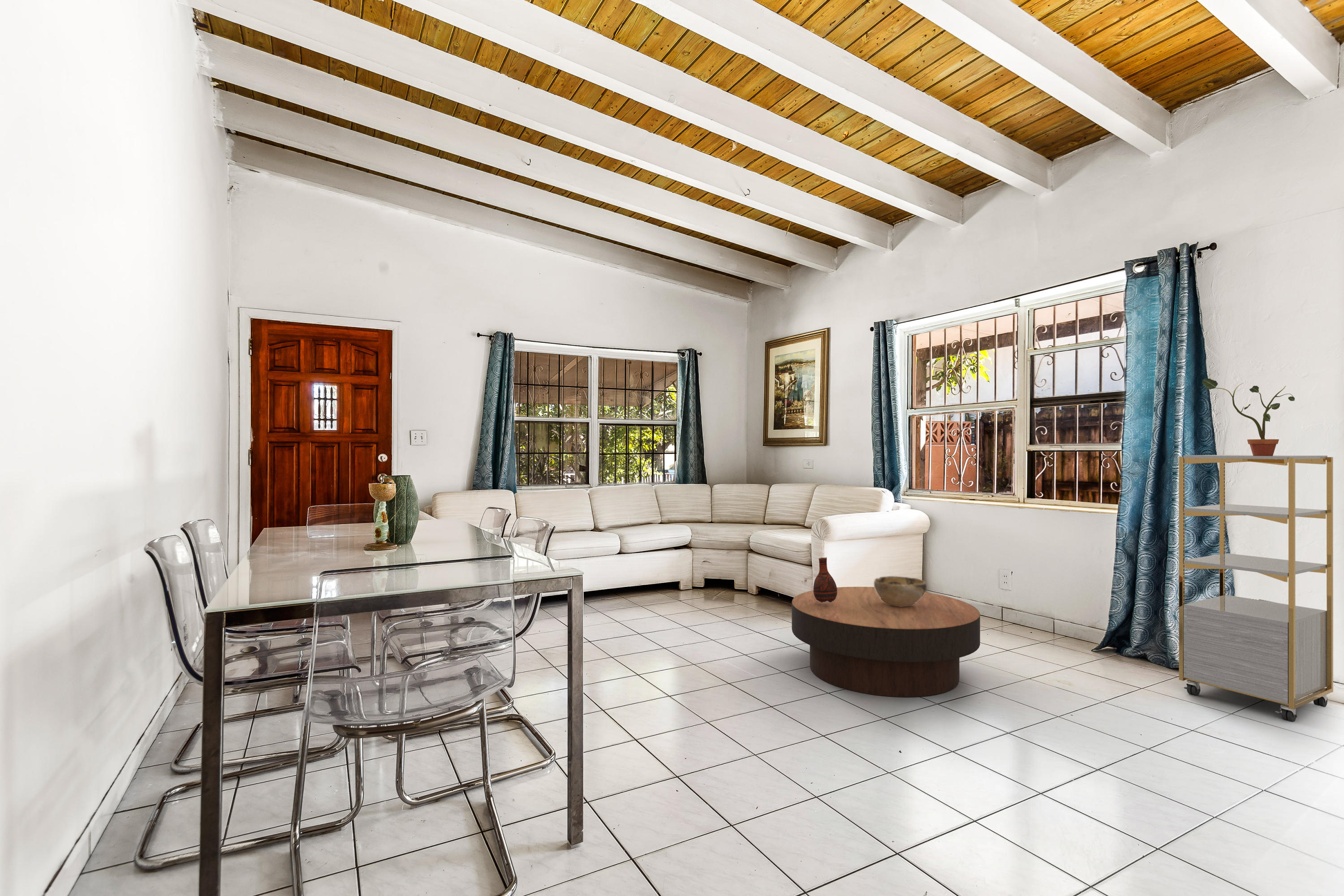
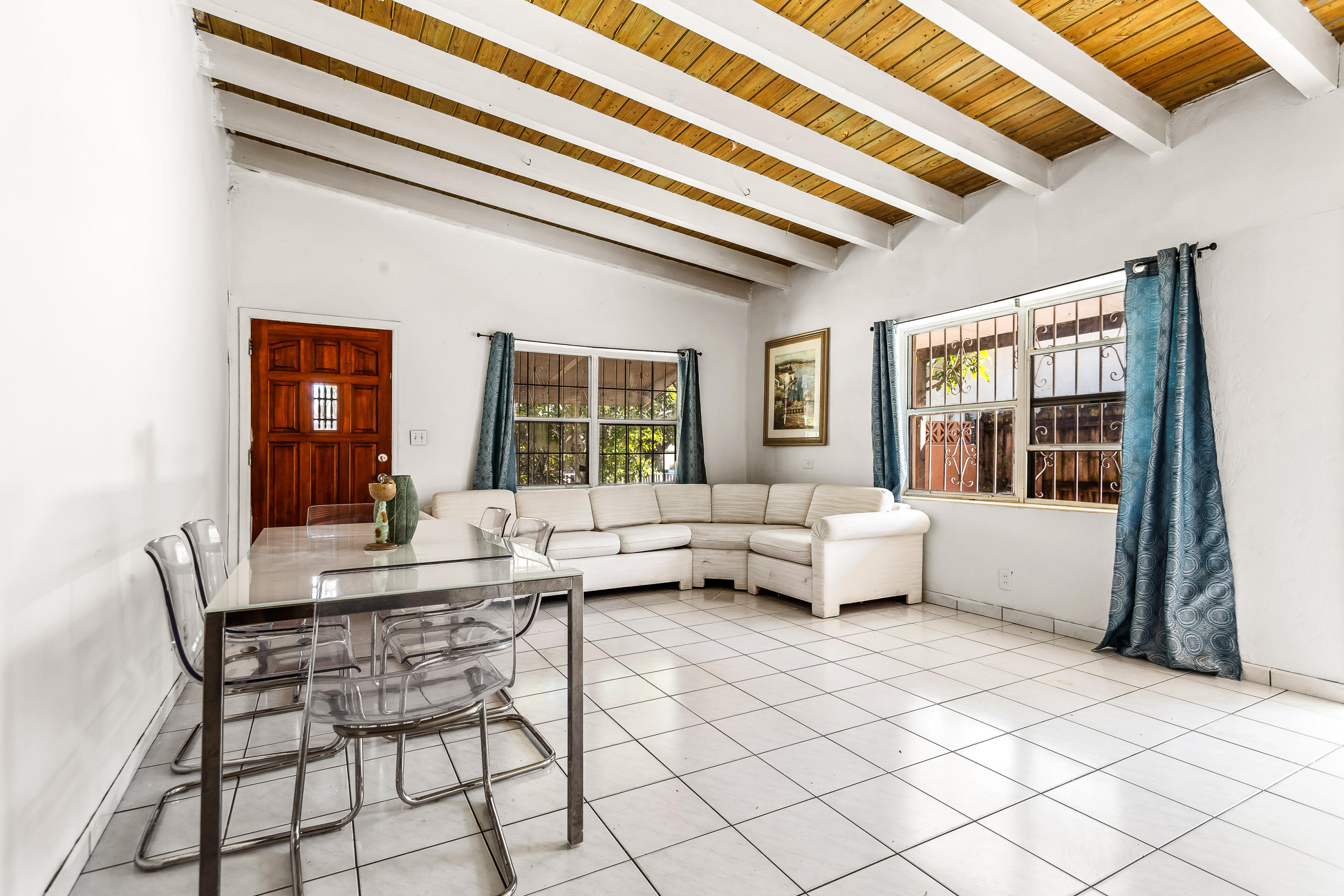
- potted plant (1252, 417)
- decorative bowl (900, 592)
- vase (833, 579)
- shelving unit (1261, 573)
- coffee table (882, 638)
